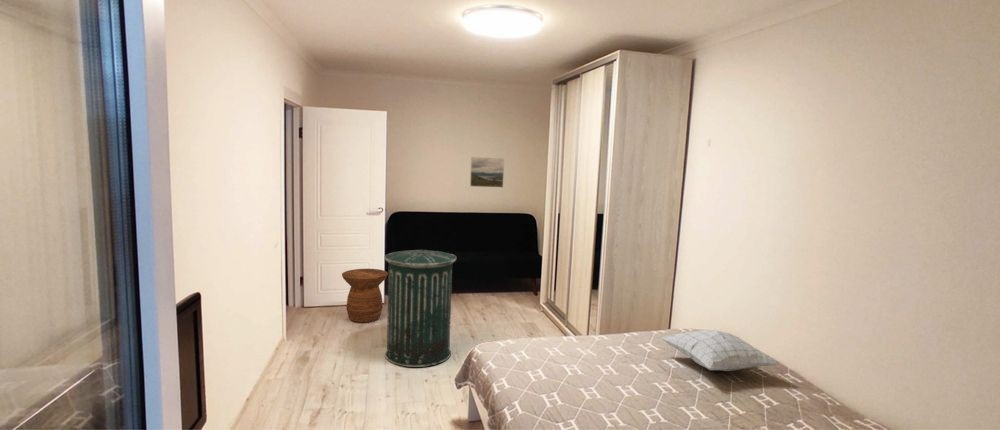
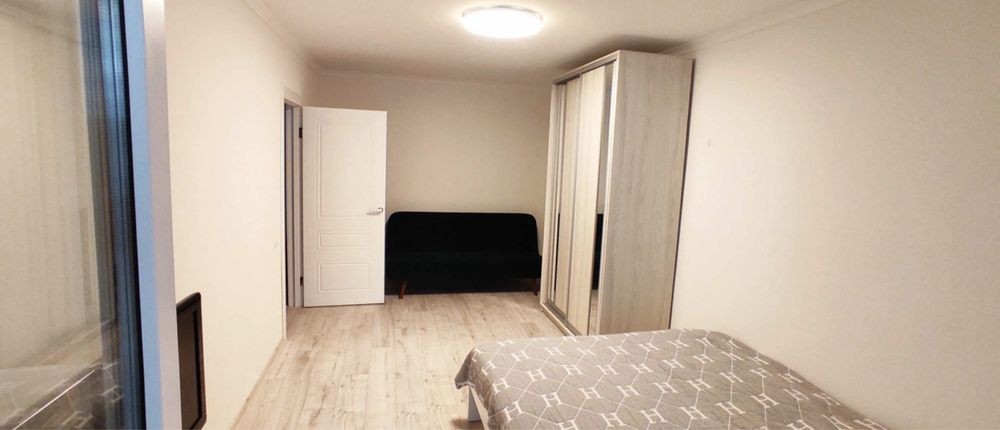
- side table (364, 295)
- pillow (717, 348)
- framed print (487, 172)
- trash can (419, 302)
